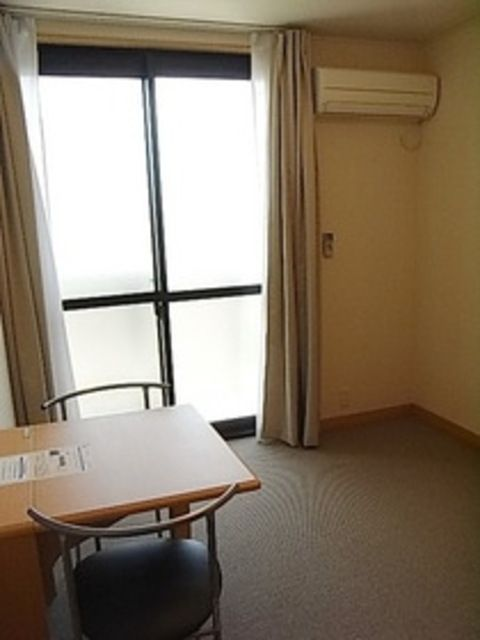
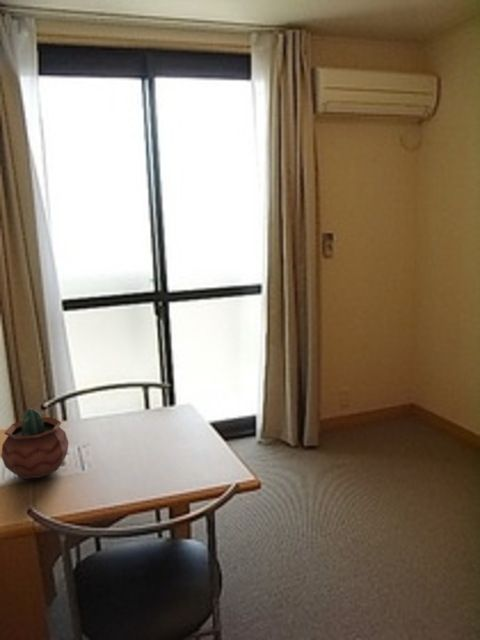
+ flowerpot (34, 439)
